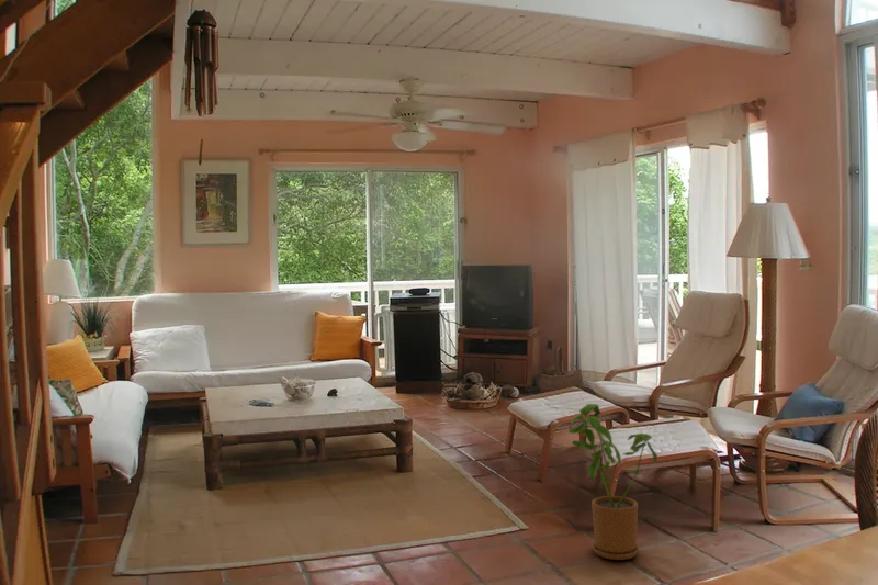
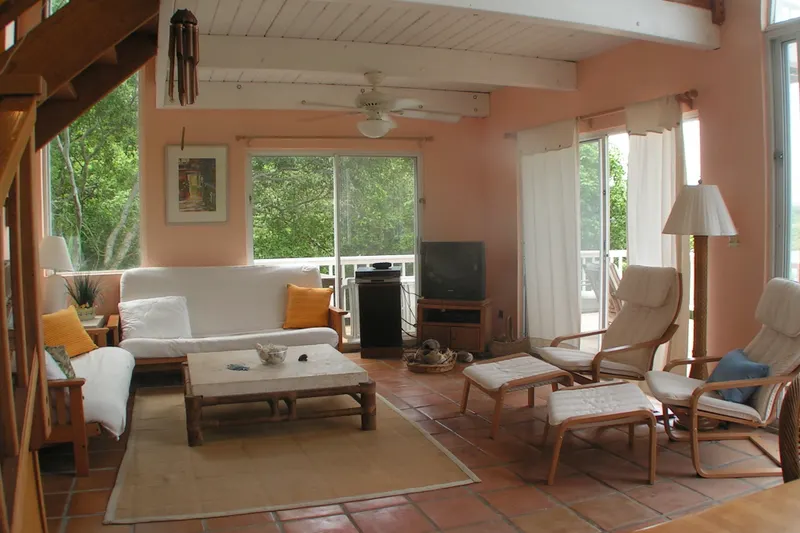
- house plant (608, 476)
